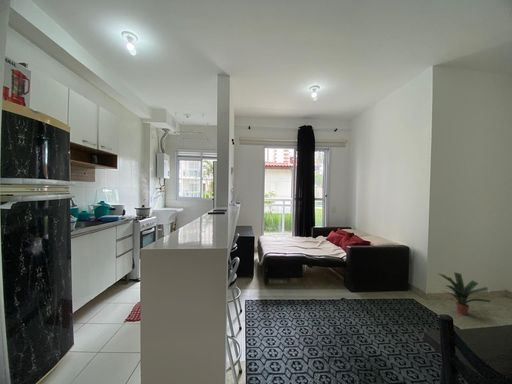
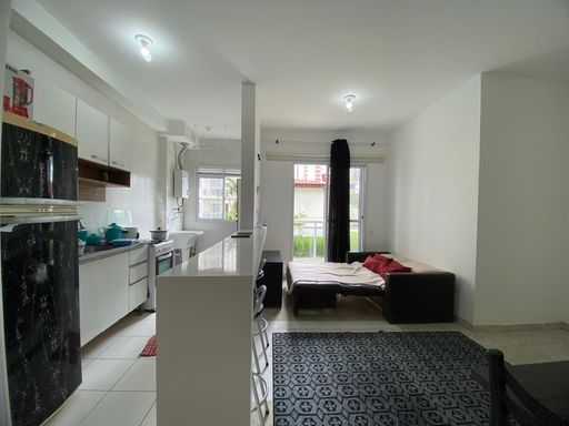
- potted plant (459, 292)
